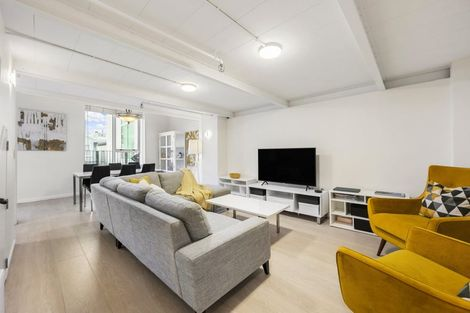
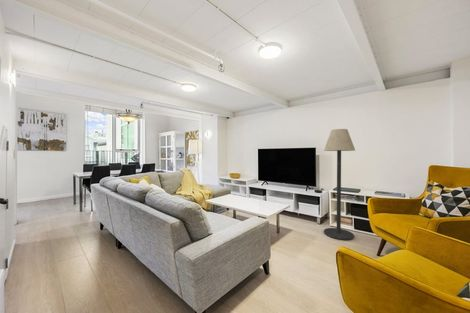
+ floor lamp (338, 182)
